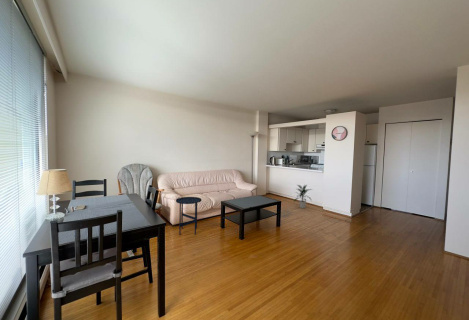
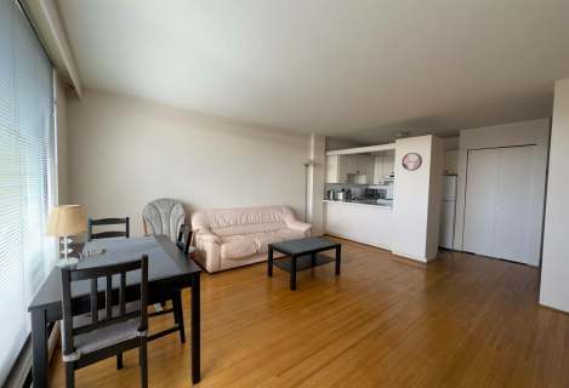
- indoor plant (301, 195)
- side table (188, 215)
